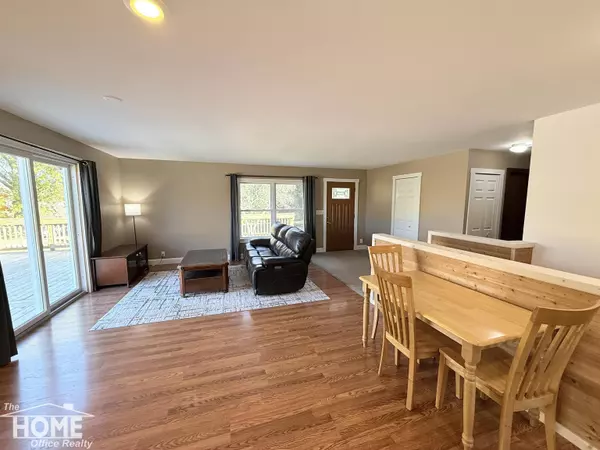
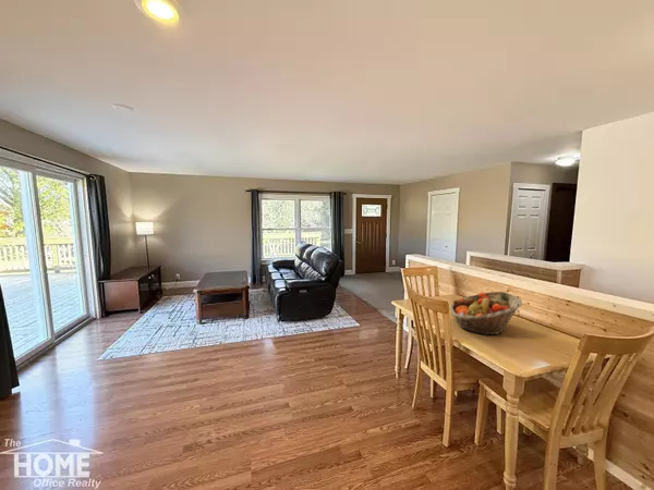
+ fruit basket (483, 309)
